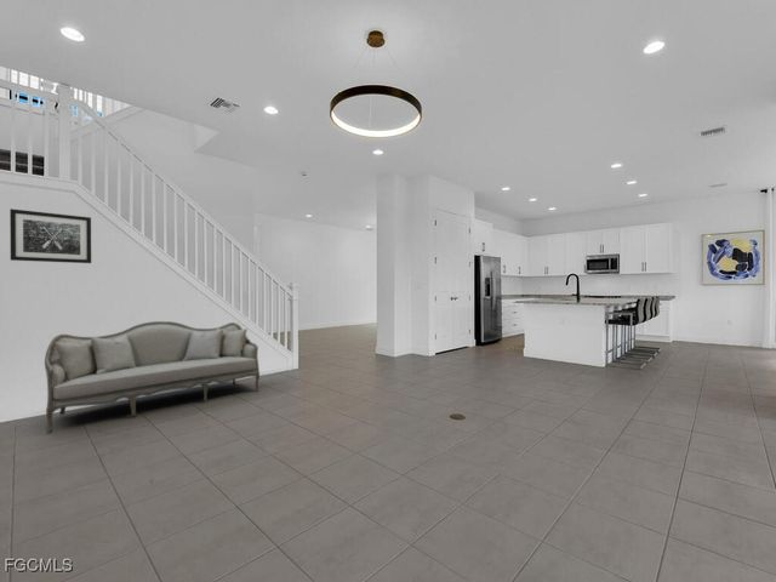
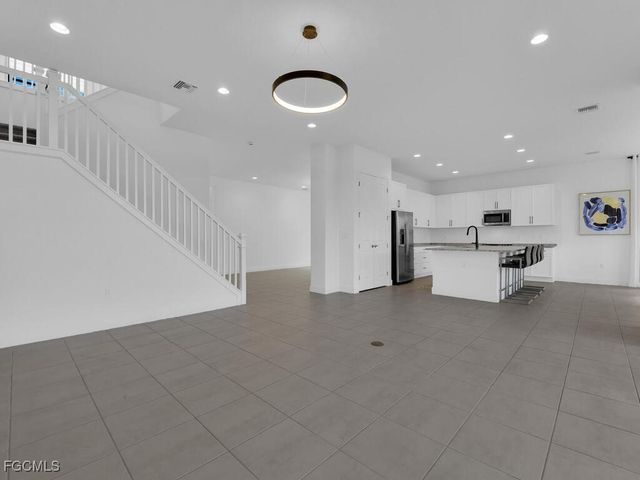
- wall art (52, 238)
- sofa (164, 363)
